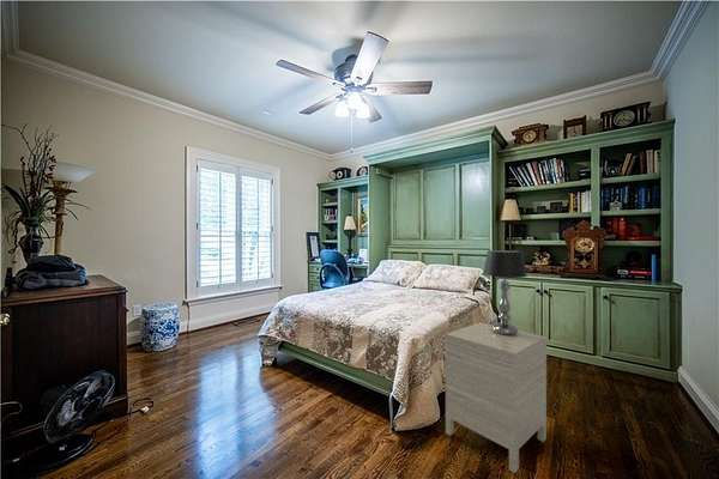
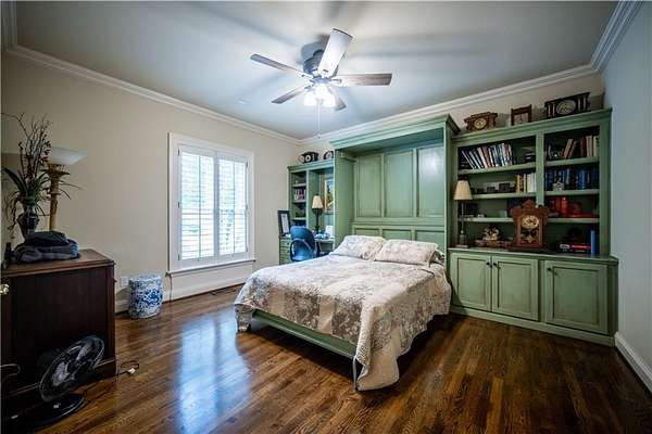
- table lamp (504, 291)
- nightstand (497, 383)
